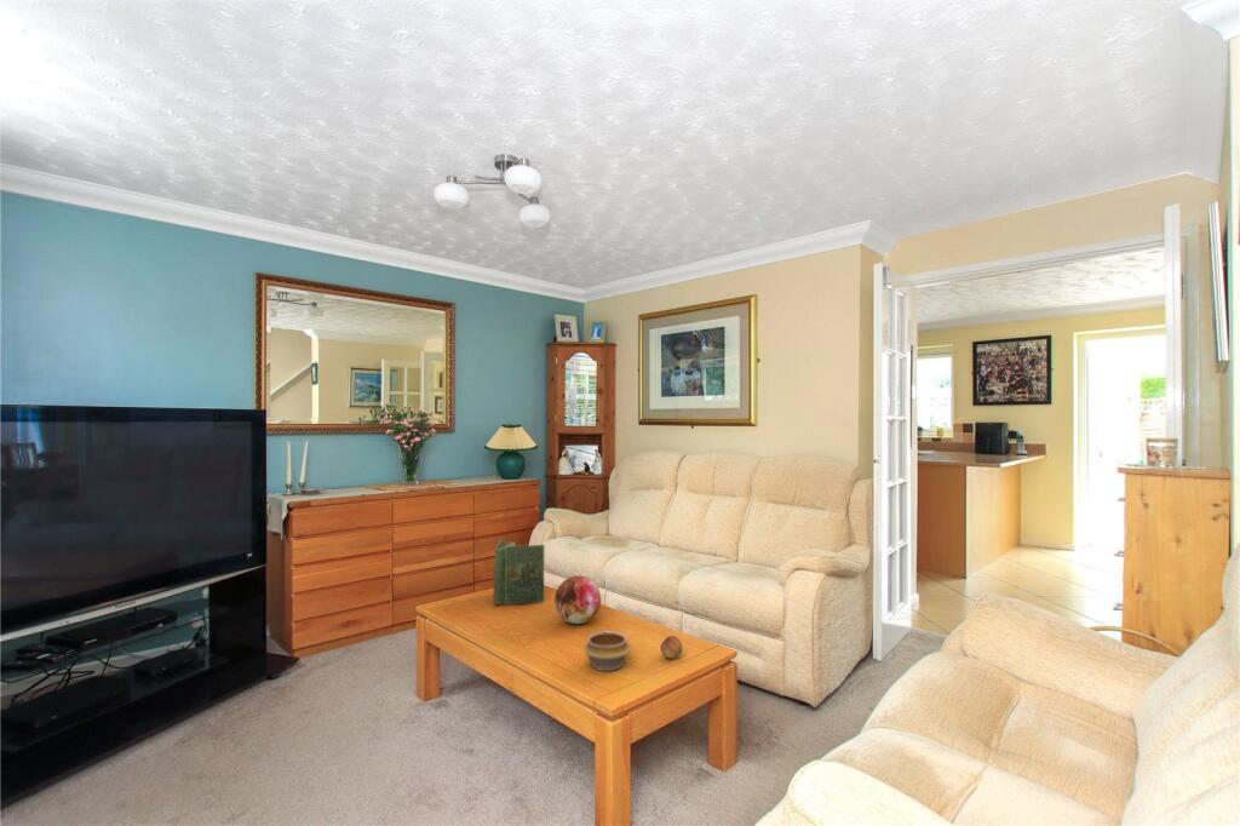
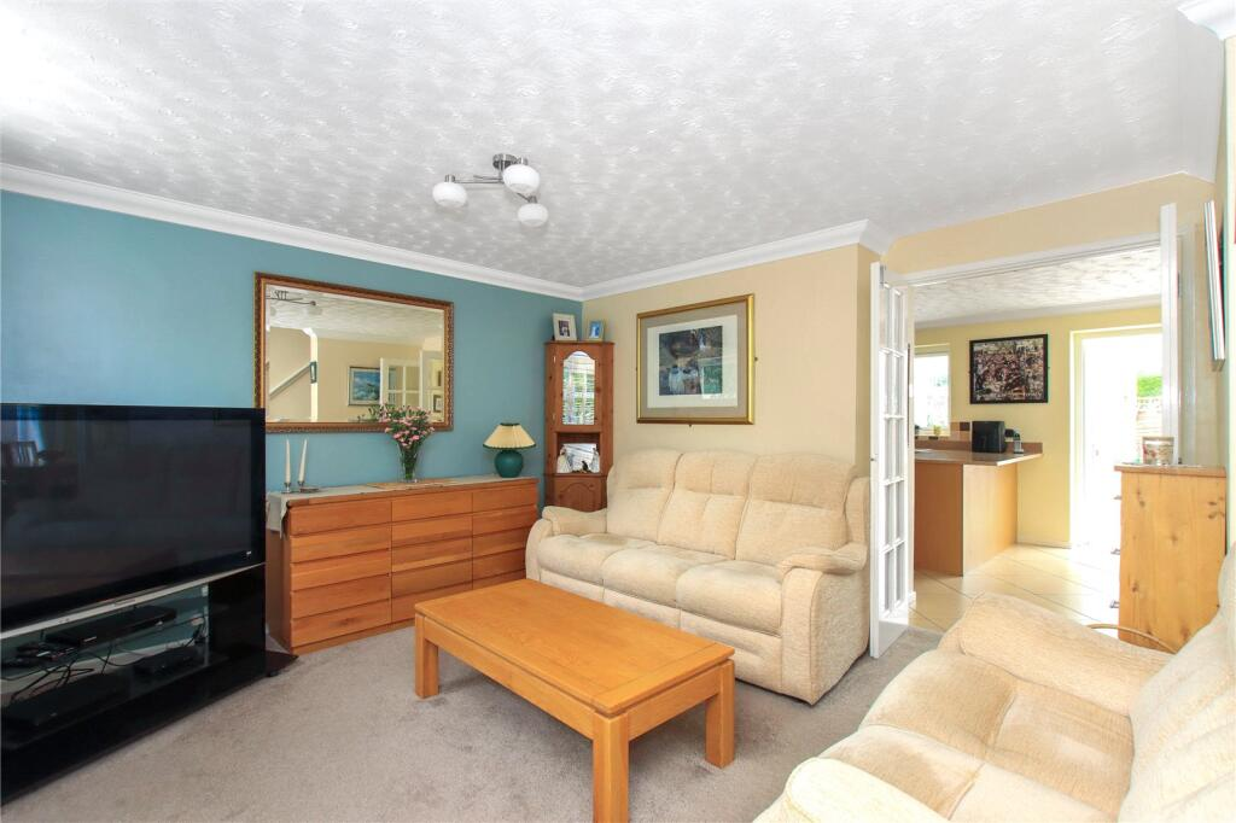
- book (511, 572)
- decorative orb (578, 600)
- fruit (671, 647)
- bowl (607, 652)
